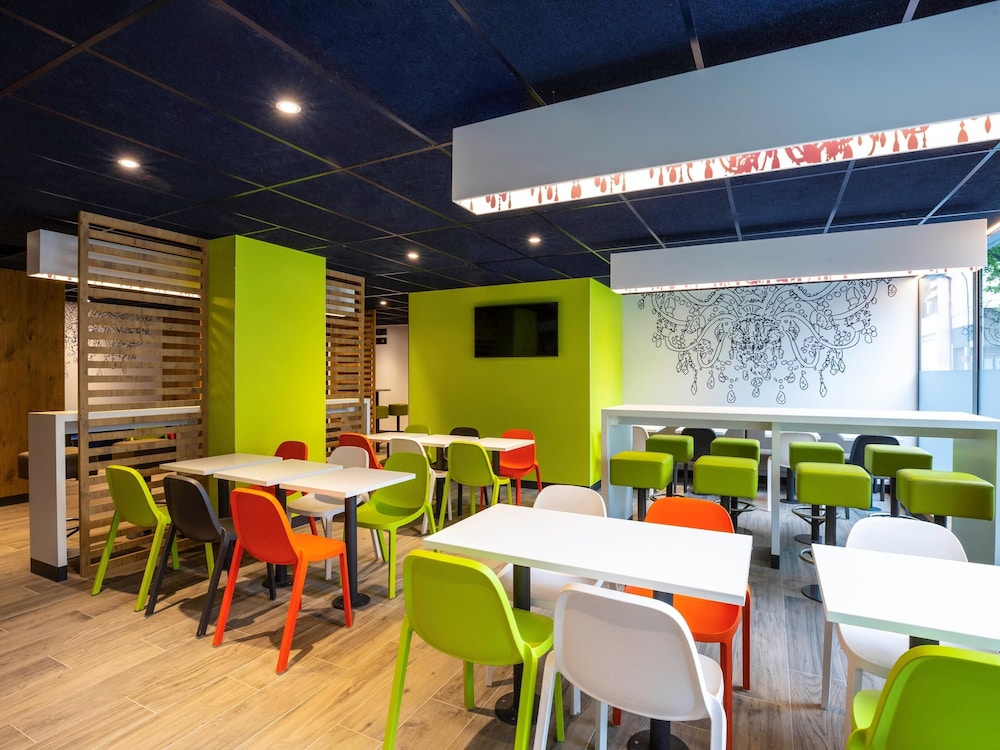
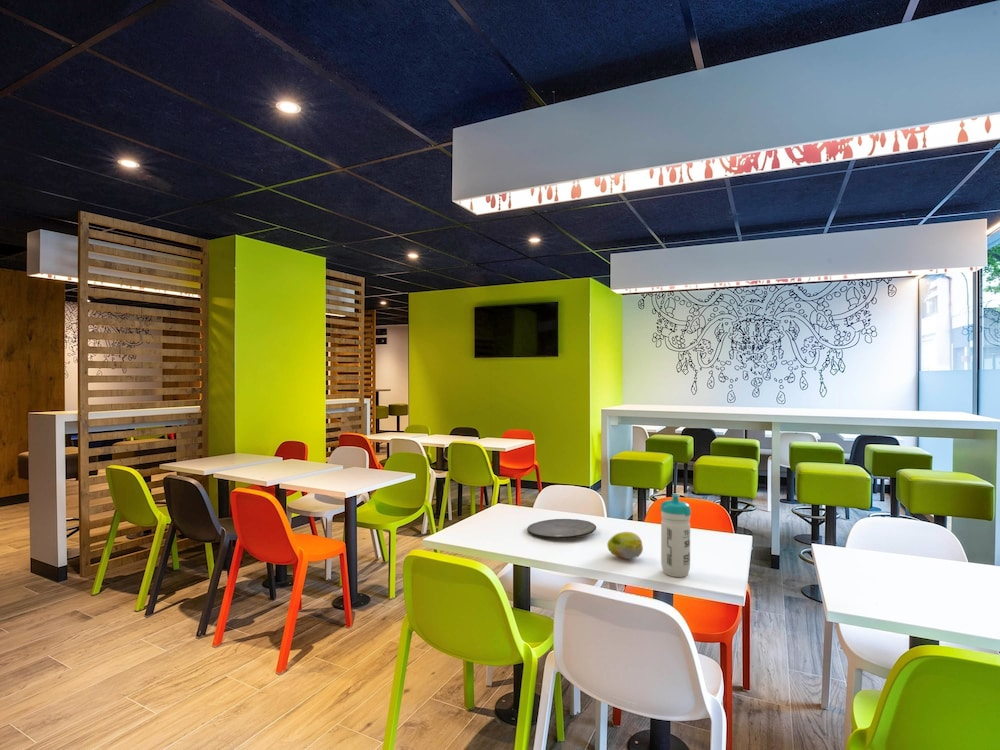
+ fruit (624, 544)
+ water bottle (675, 533)
+ plate (561, 528)
